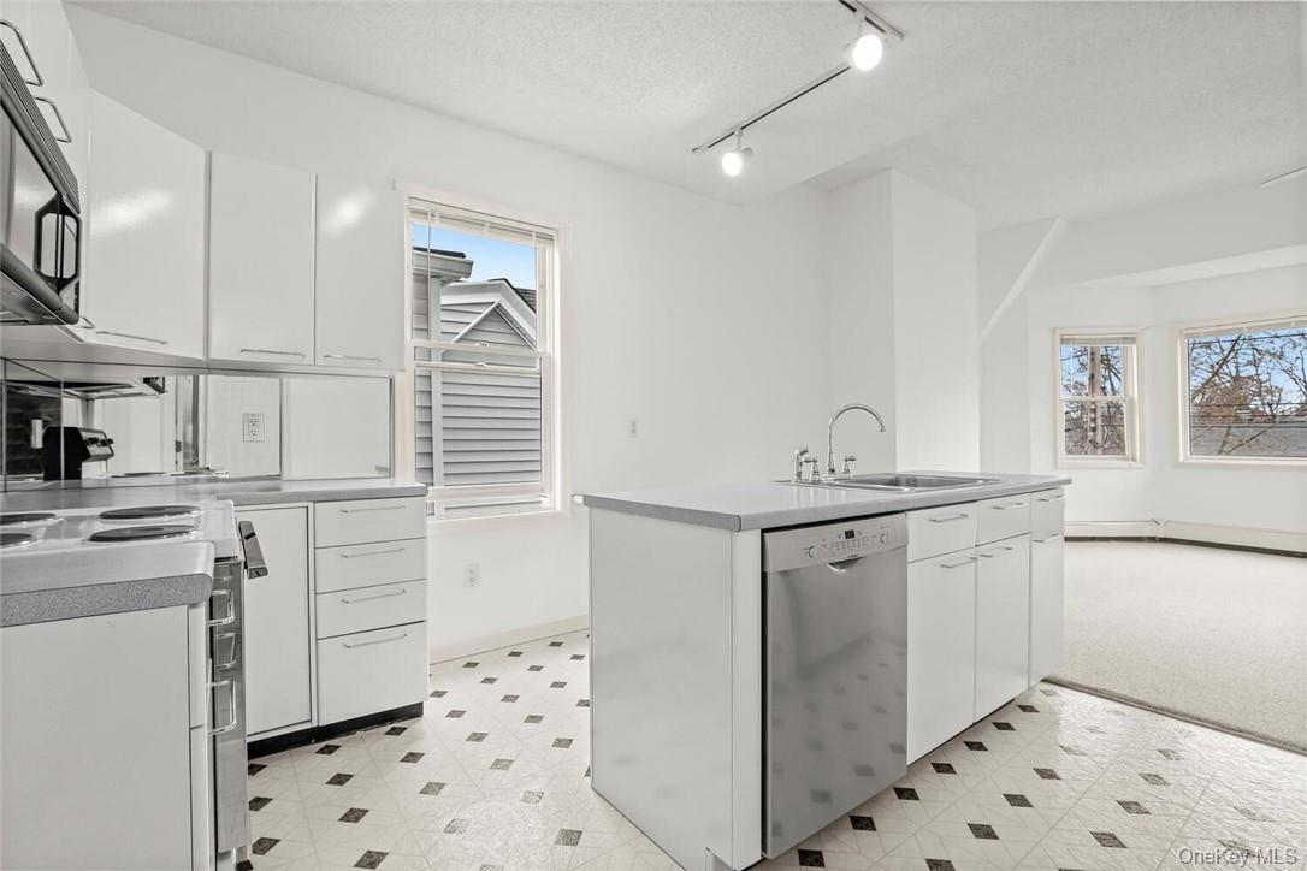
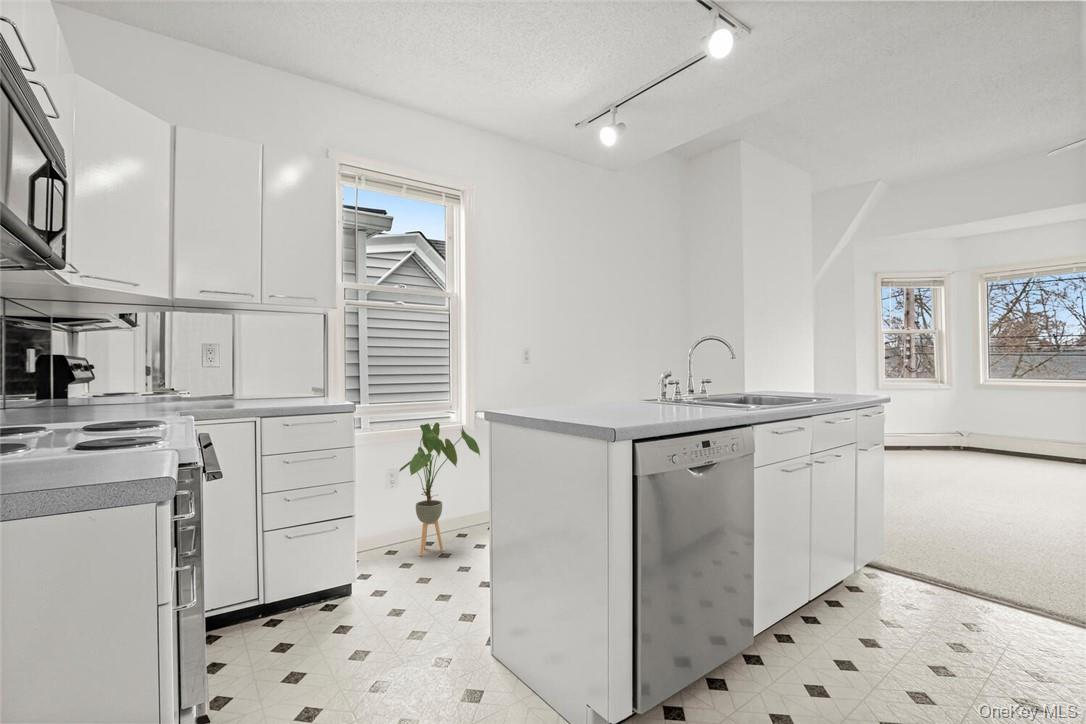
+ house plant (431, 485)
